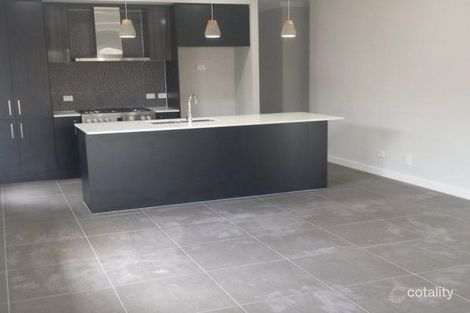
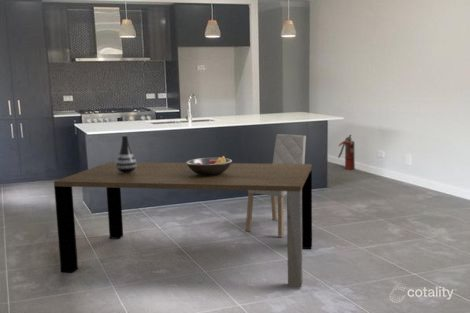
+ dining table (191, 188)
+ dining chair (276, 191)
+ fire extinguisher (342, 150)
+ vase (125, 154)
+ fruit bowl (209, 165)
